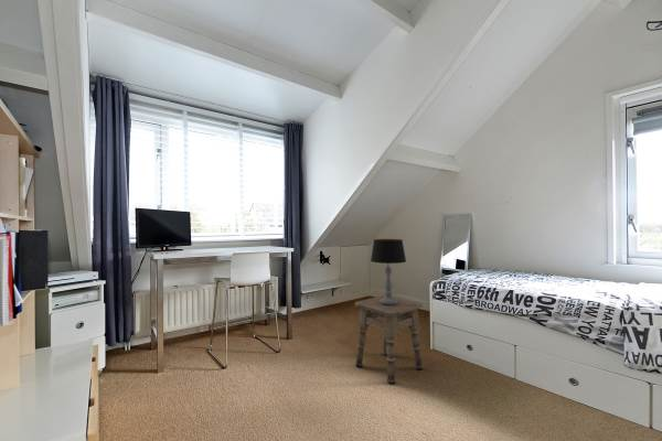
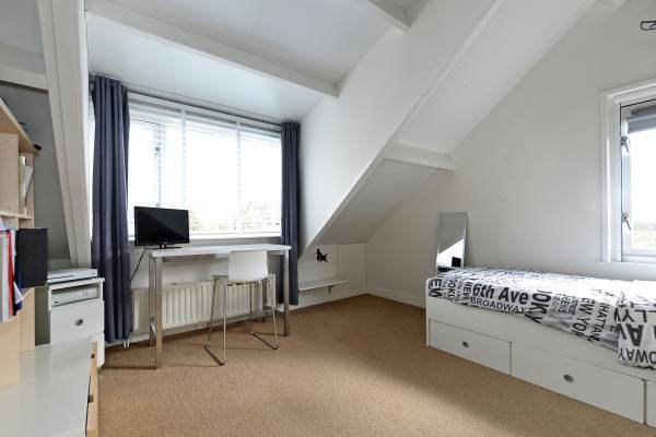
- side table (388, 335)
- table lamp (387, 271)
